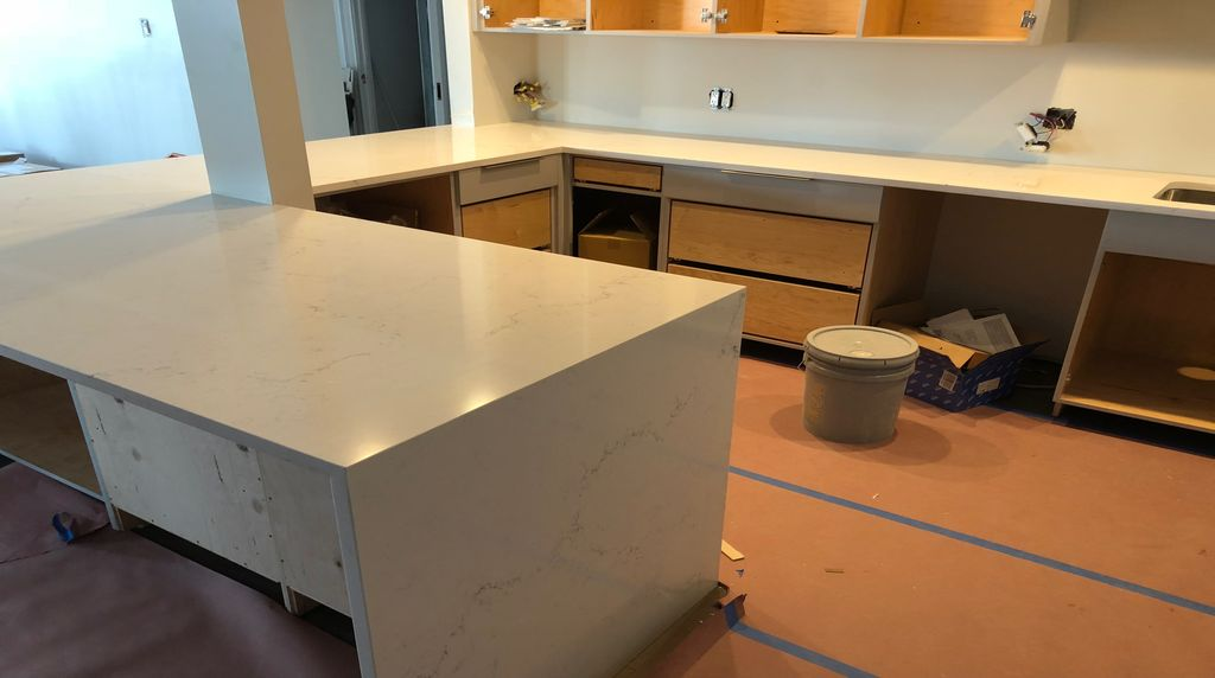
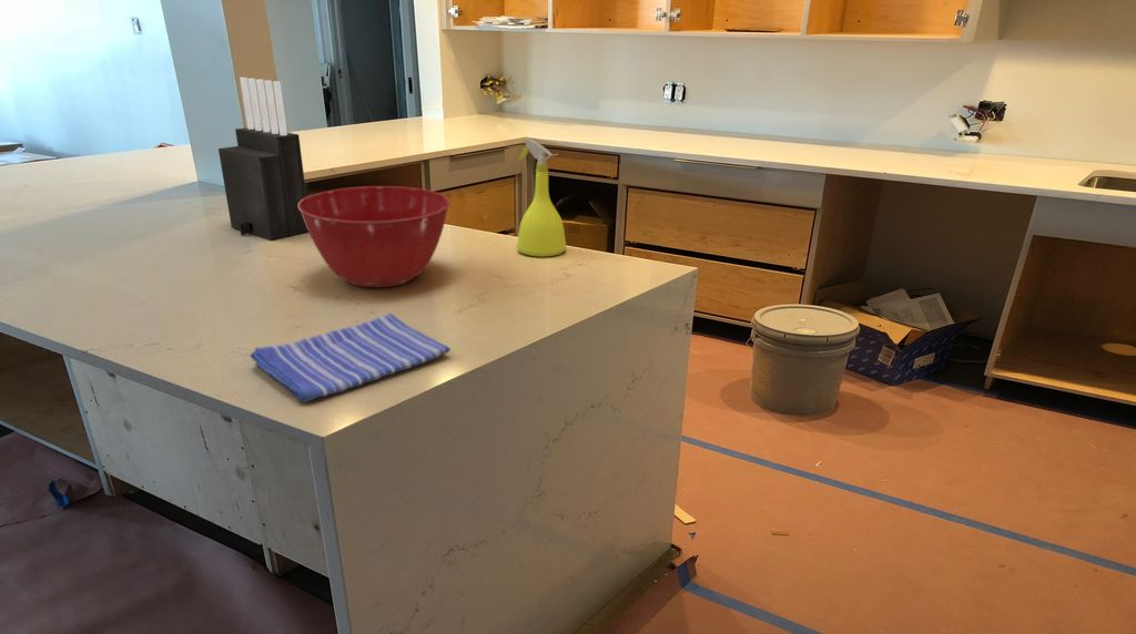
+ spray bottle (540, 196)
+ knife block (255, 158)
+ dish towel (351, 351)
+ mixing bowl (378, 238)
